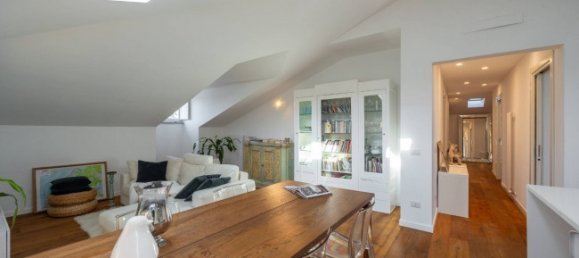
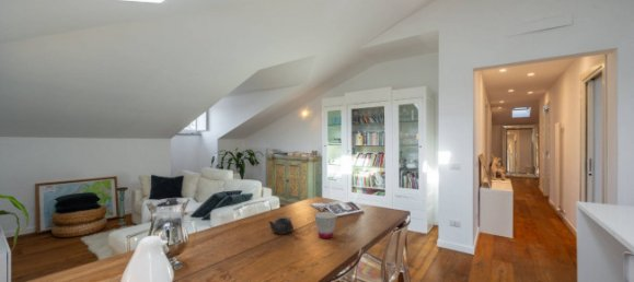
+ teapot (283, 224)
+ cup (325, 225)
